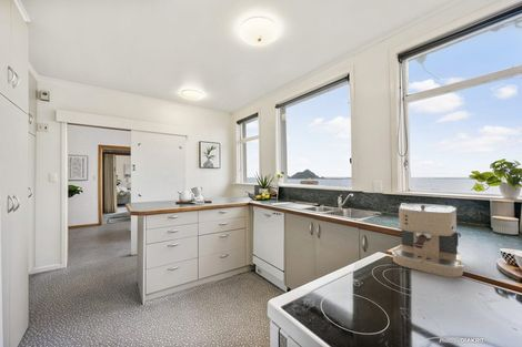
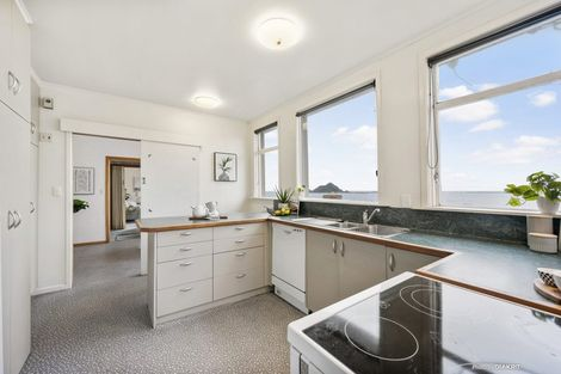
- coffee maker (424, 234)
